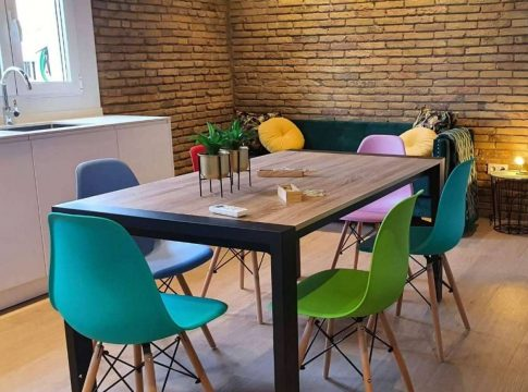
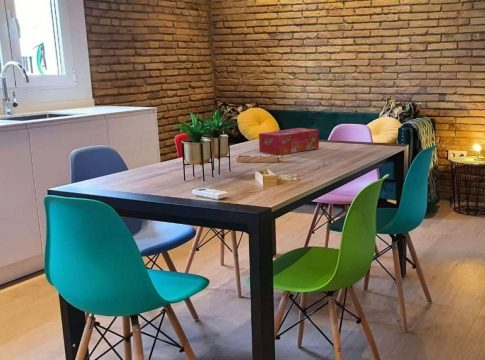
+ tissue box (289, 140)
